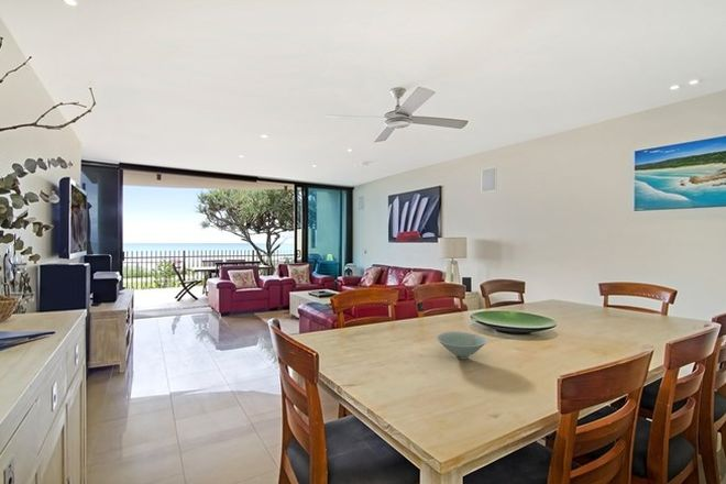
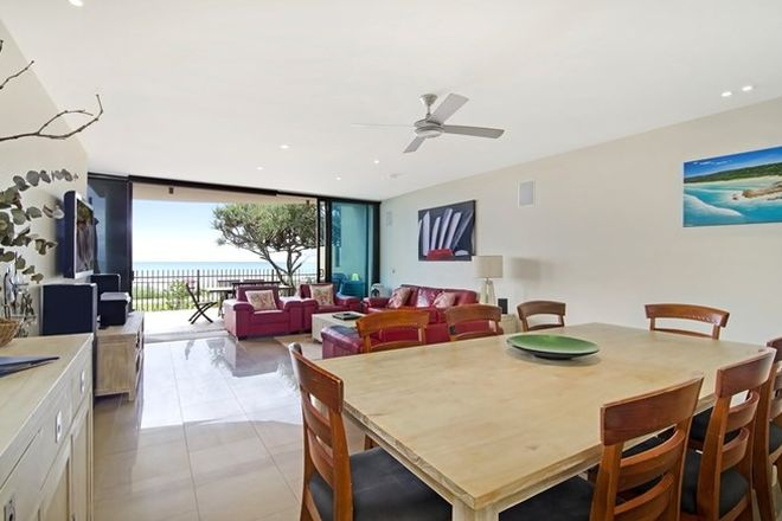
- bowl (462, 346)
